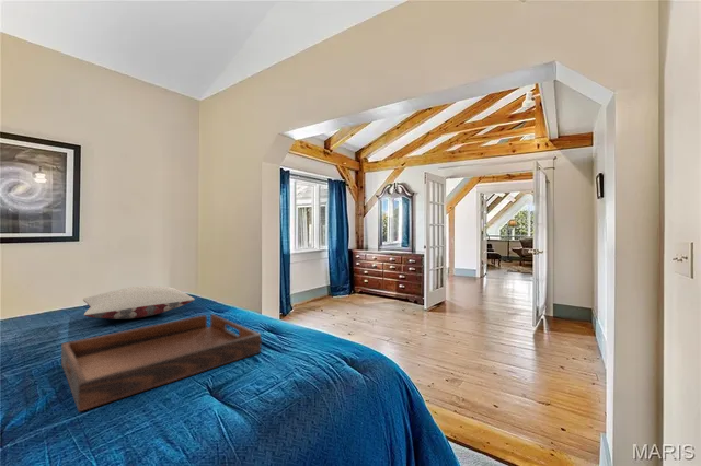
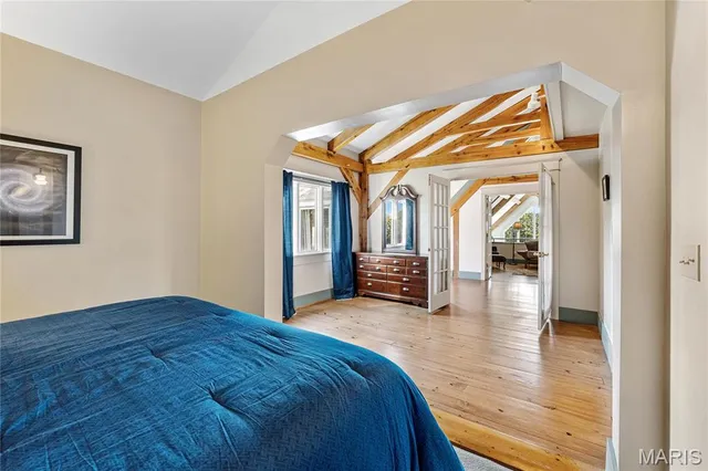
- pillow (138, 299)
- serving tray (165, 348)
